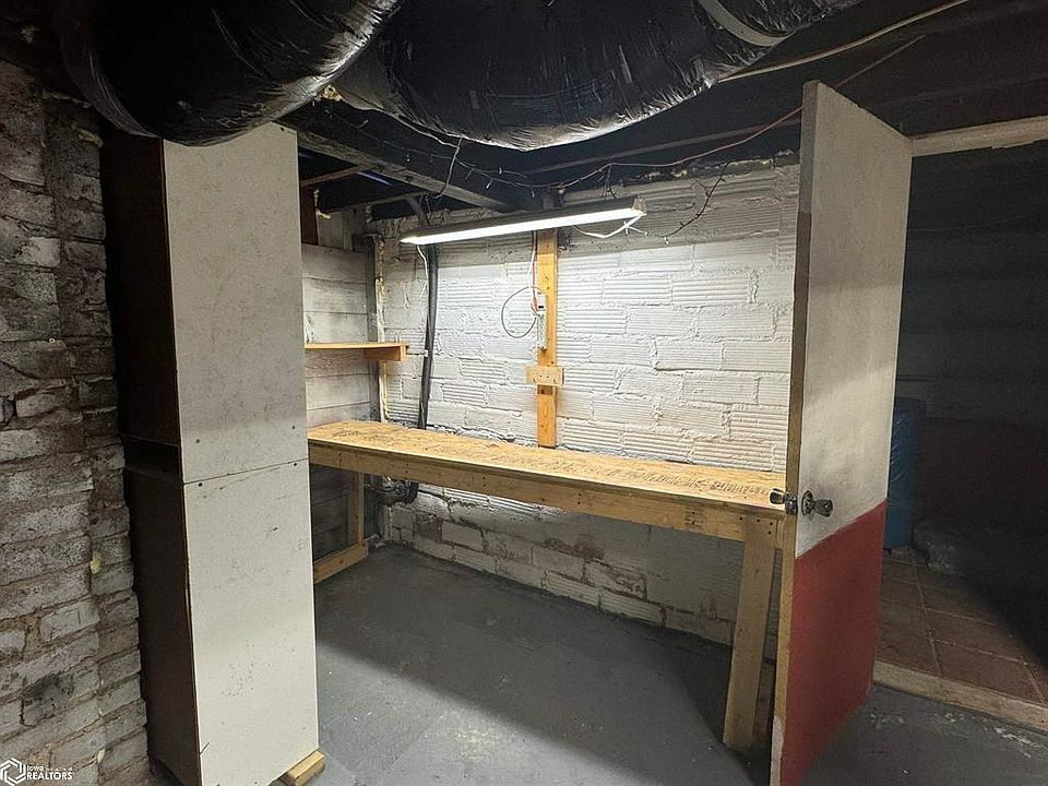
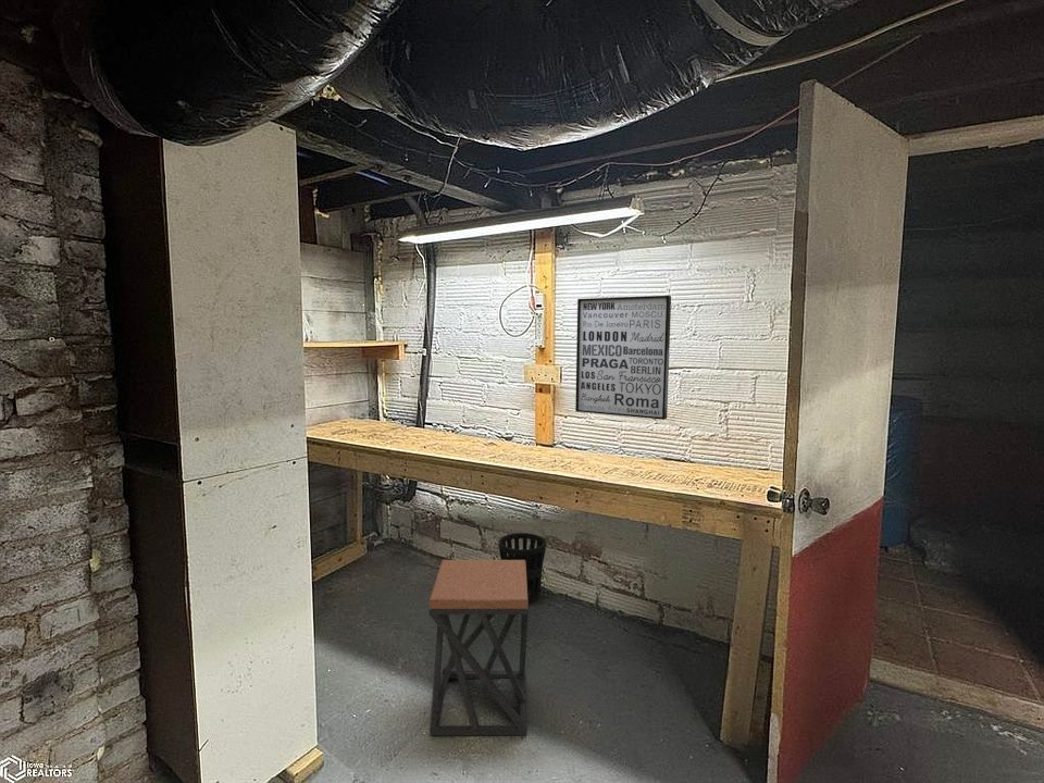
+ wastebasket (526, 568)
+ stool (476, 636)
+ wall art (620, 357)
